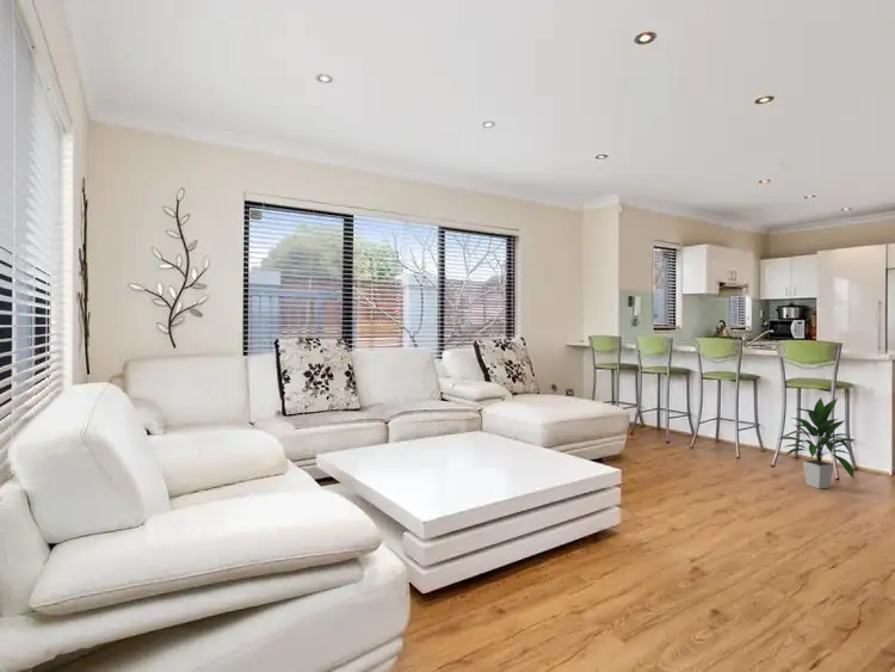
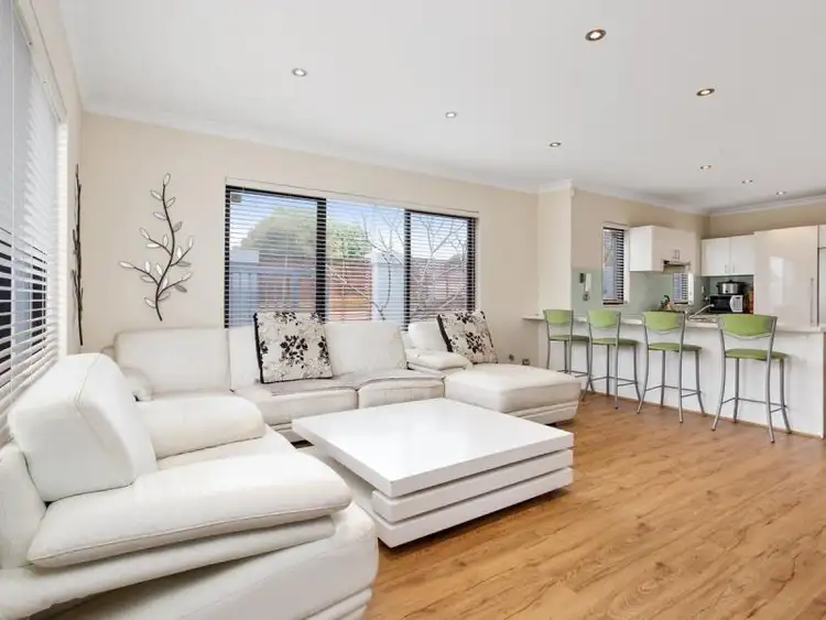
- indoor plant (820, 442)
